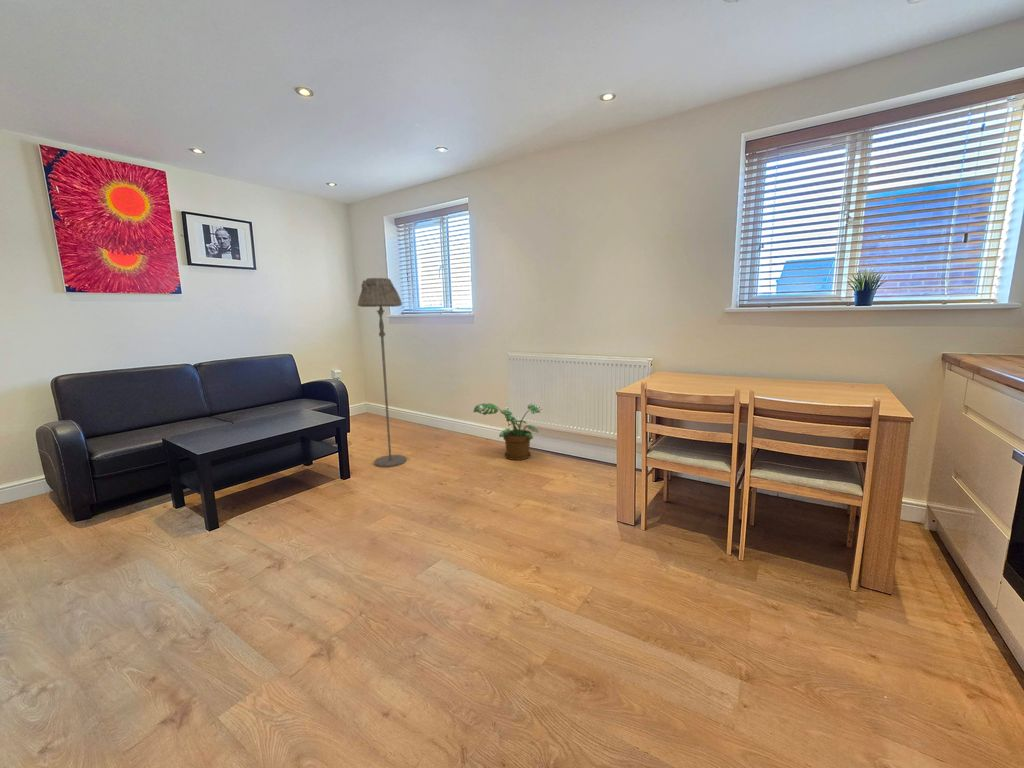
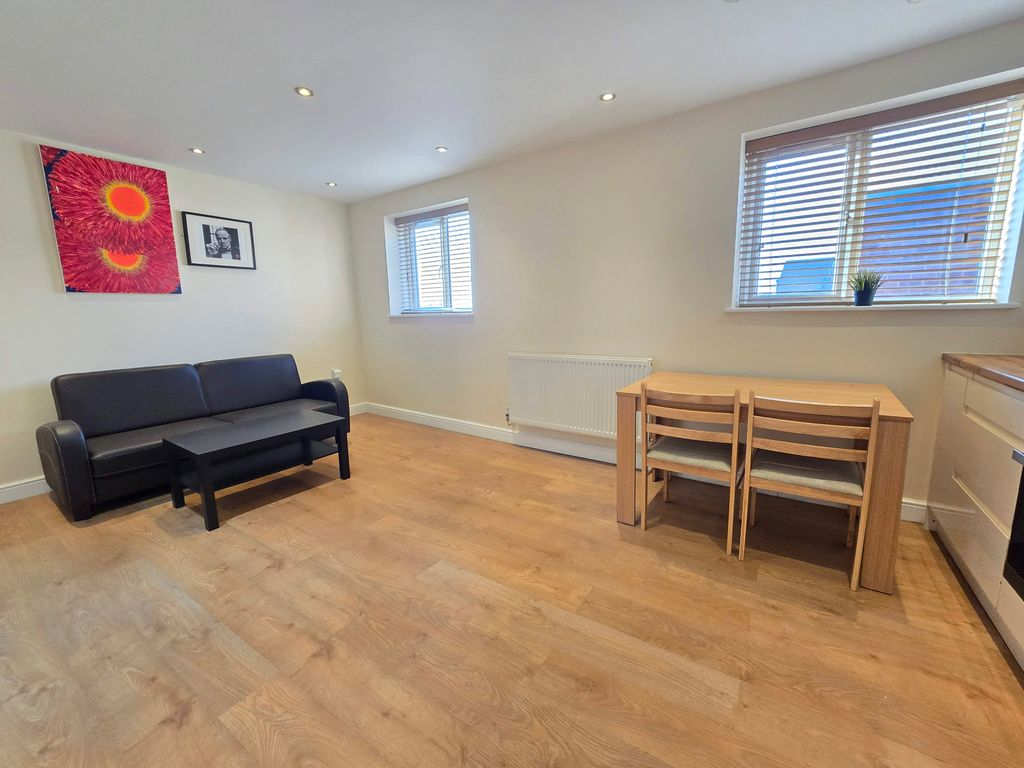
- potted plant (511, 430)
- floor lamp (384, 373)
